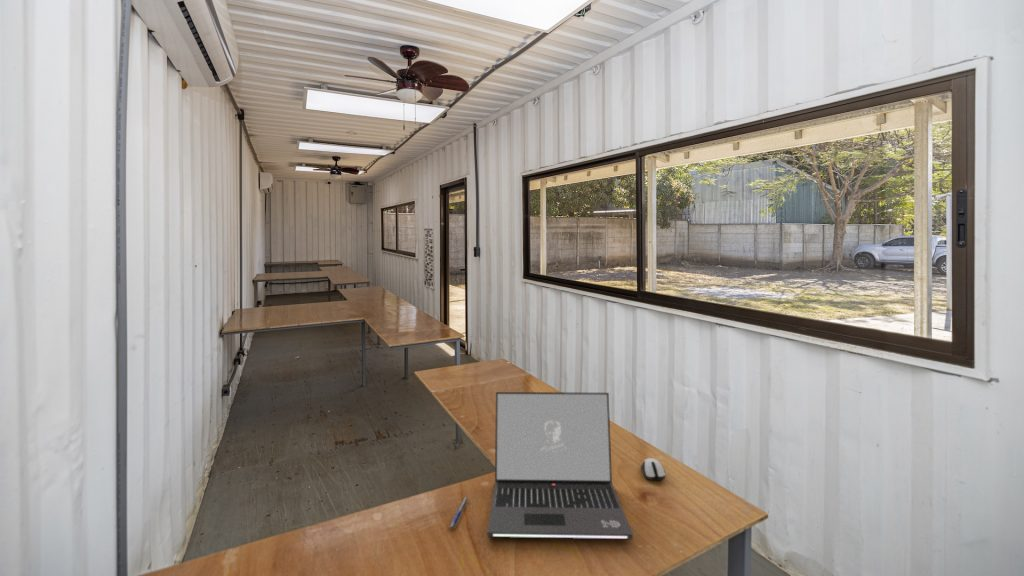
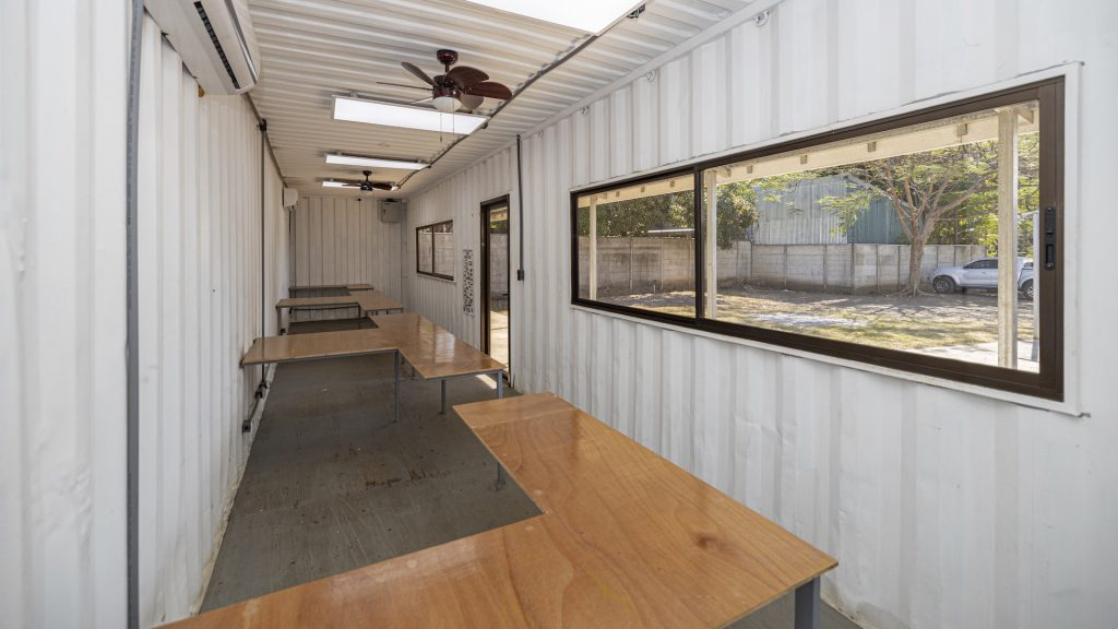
- laptop (555, 456)
- pen (459, 511)
- computer mouse (652, 466)
